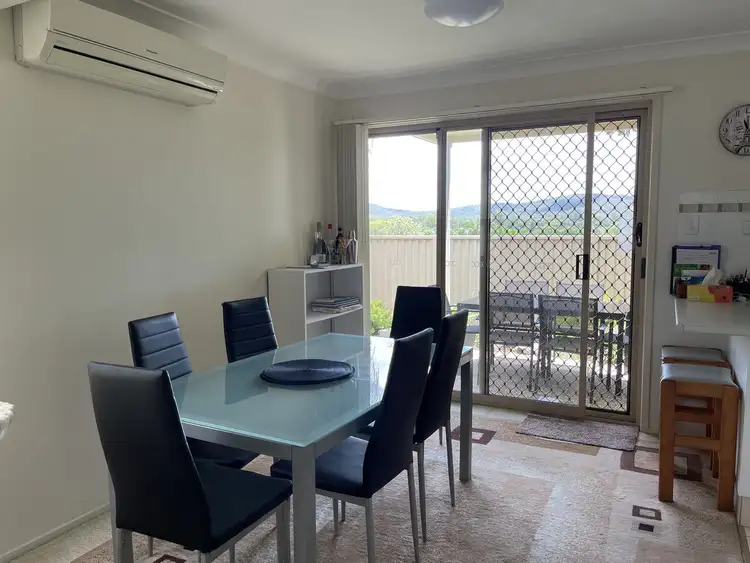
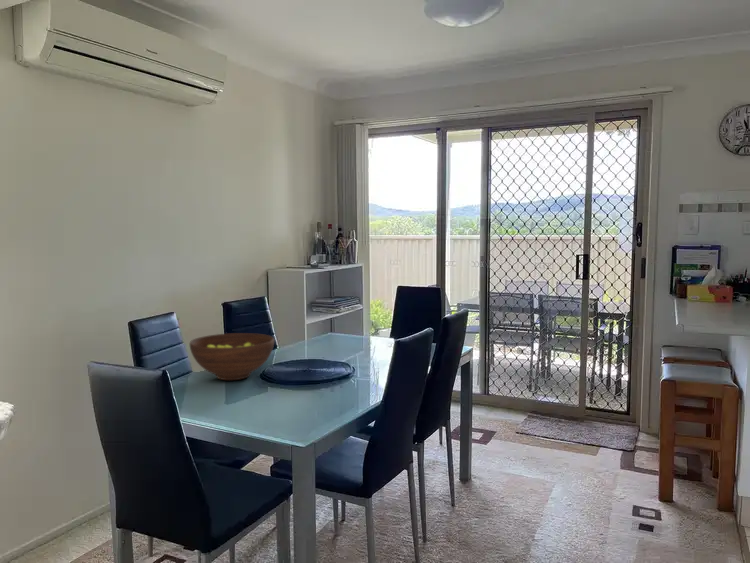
+ fruit bowl (233, 358)
